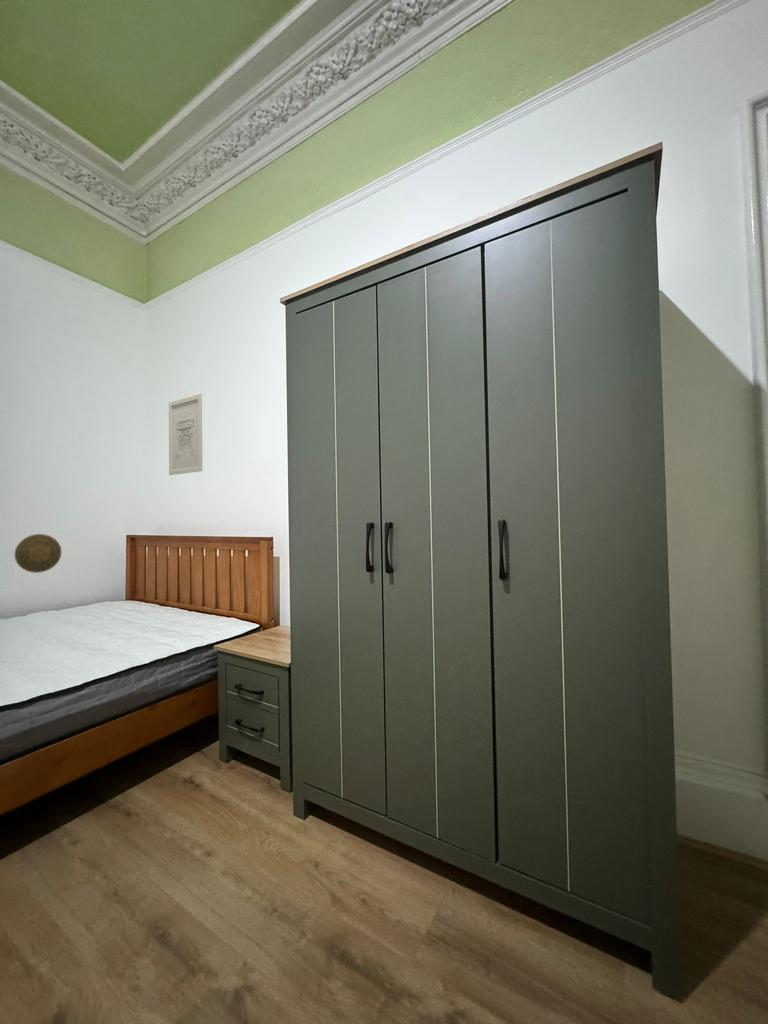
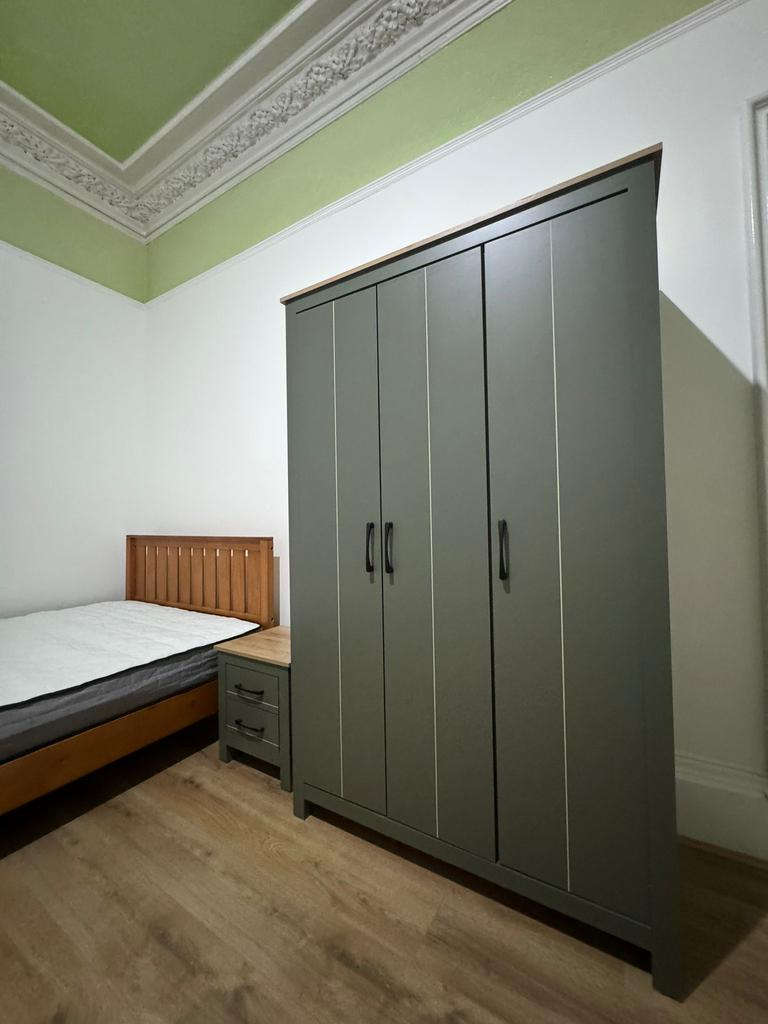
- decorative plate (39, 553)
- wall art (185, 435)
